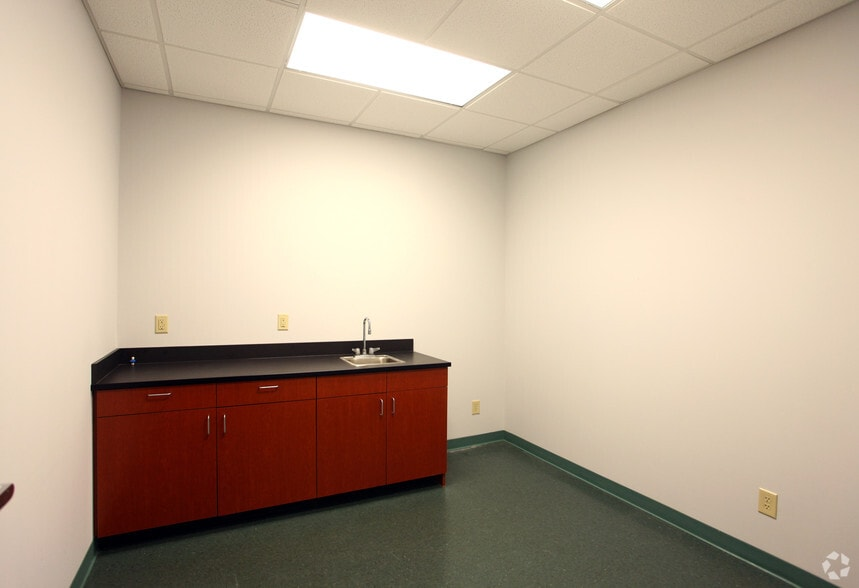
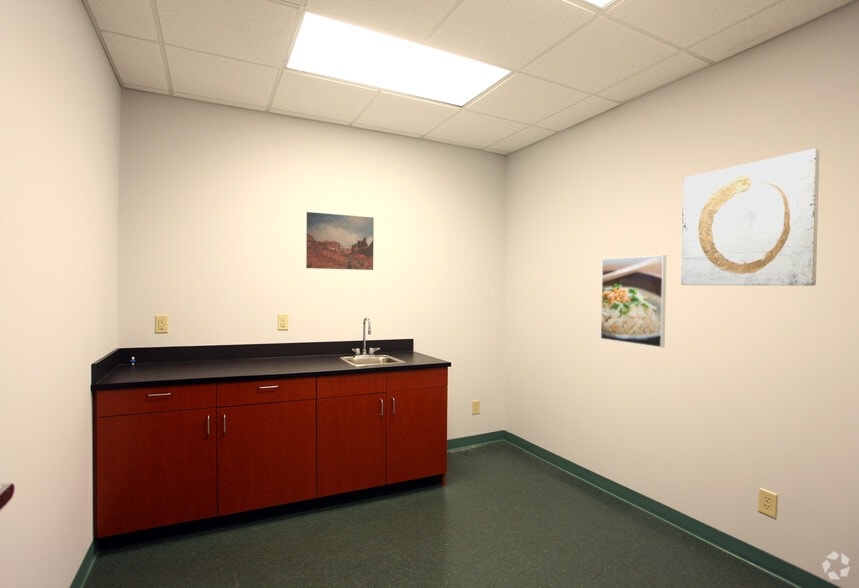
+ wall art (742, 225)
+ wall art (341, 242)
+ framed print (631, 300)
